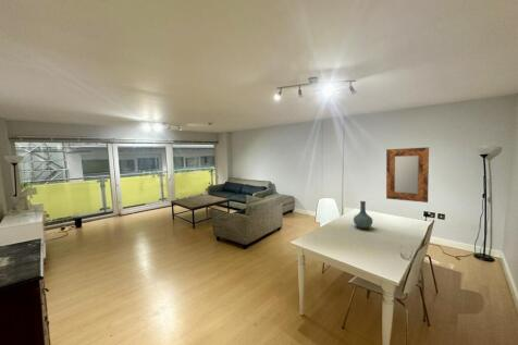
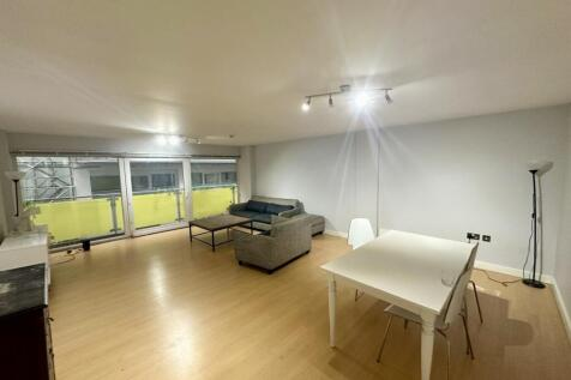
- vase (362, 214)
- home mirror (406, 174)
